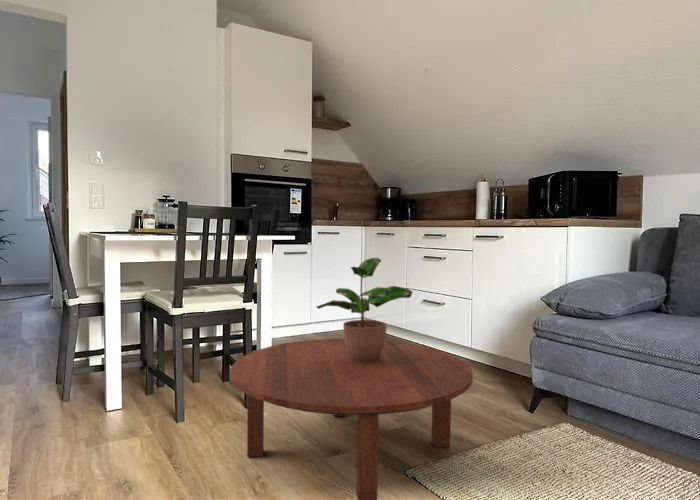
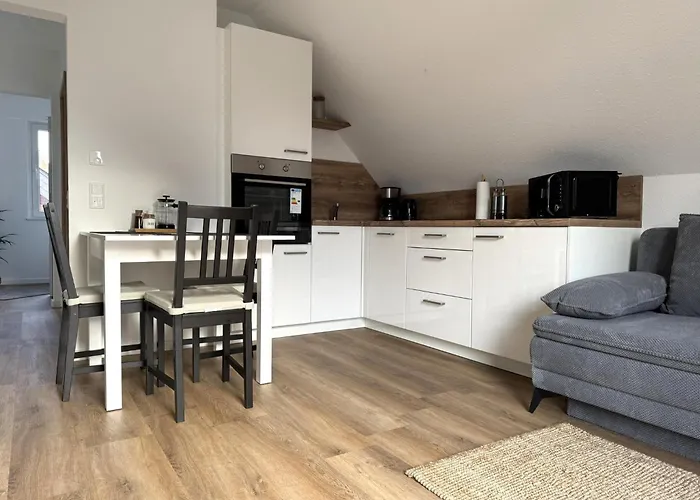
- coffee table (351, 406)
- potted plant (365, 309)
